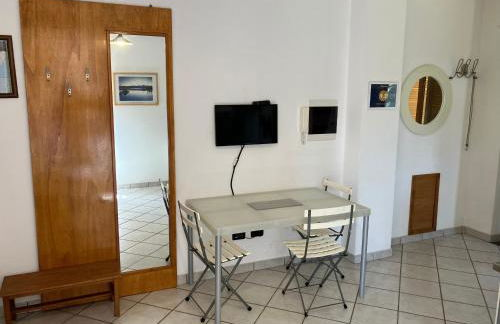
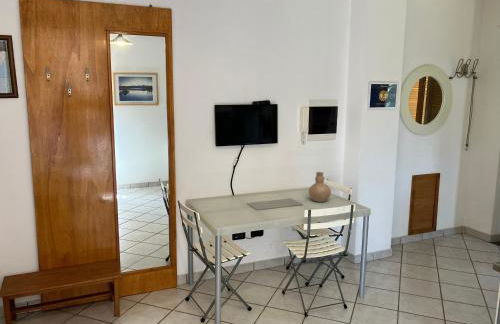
+ vase (320, 186)
